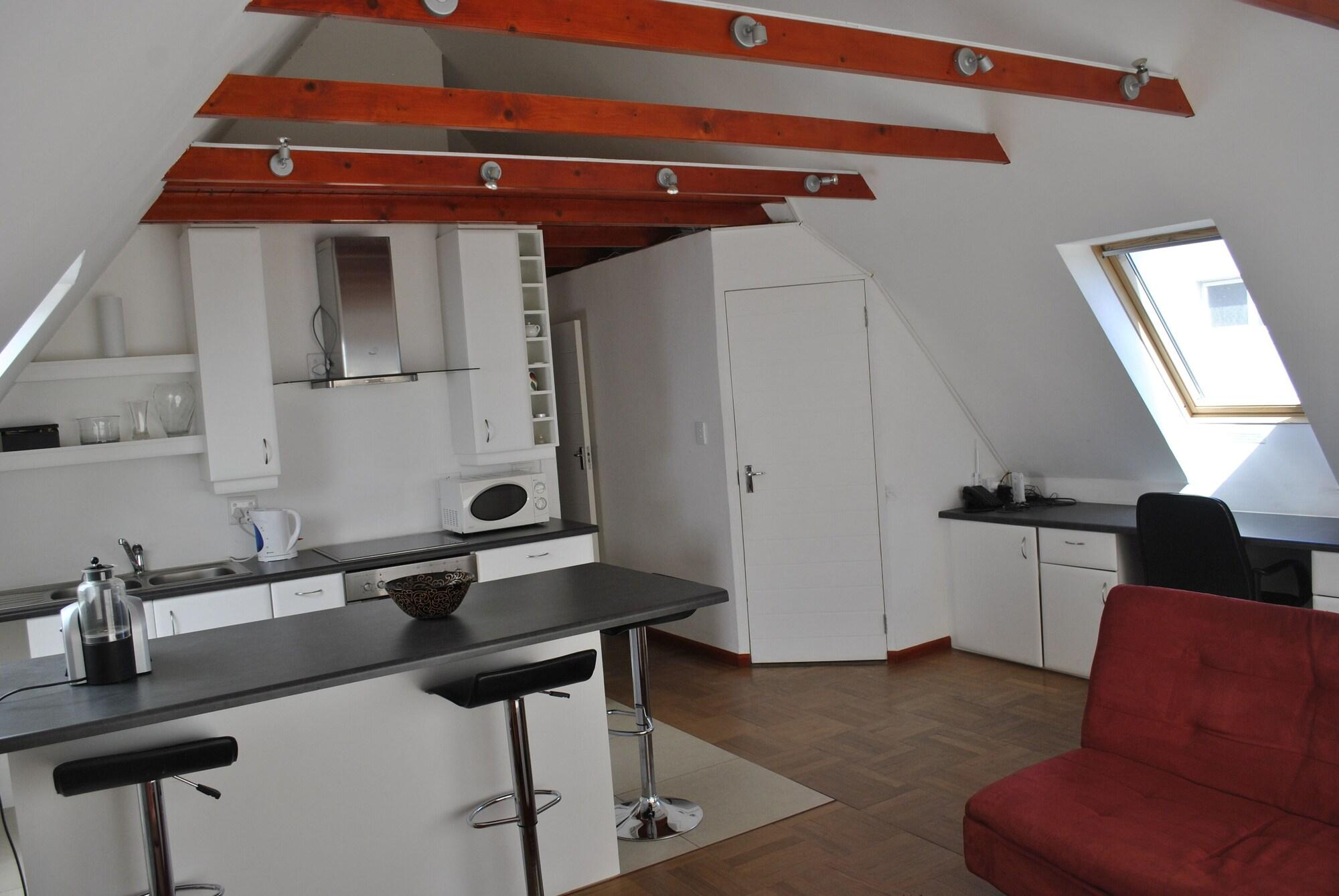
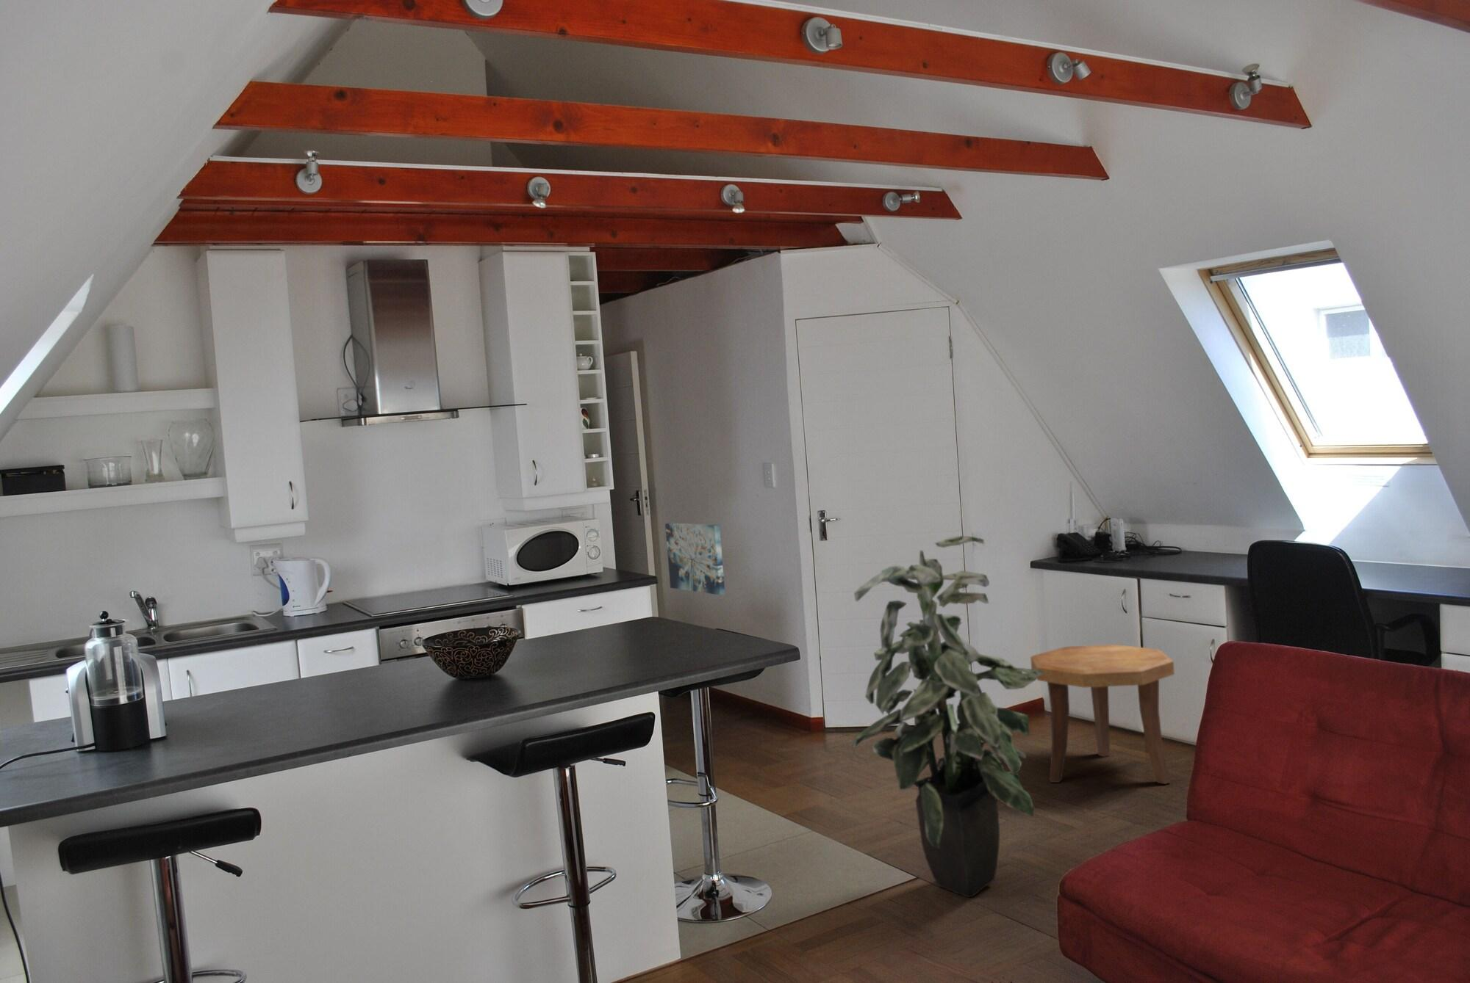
+ wall art (694, 557)
+ side table (1103, 714)
+ indoor plant (953, 718)
